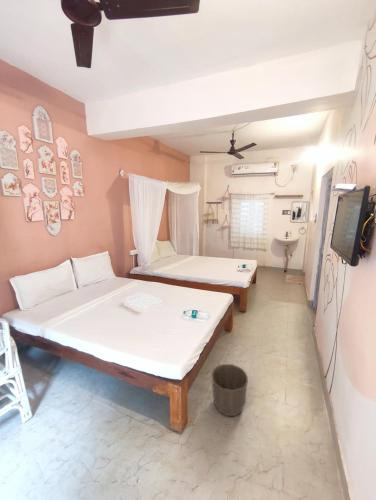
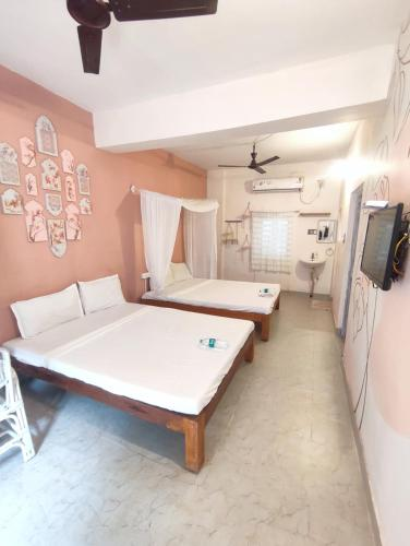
- tray (143, 301)
- waste basket (229, 390)
